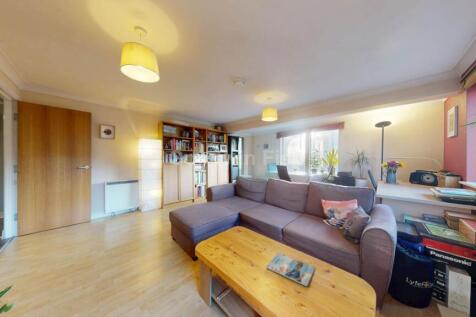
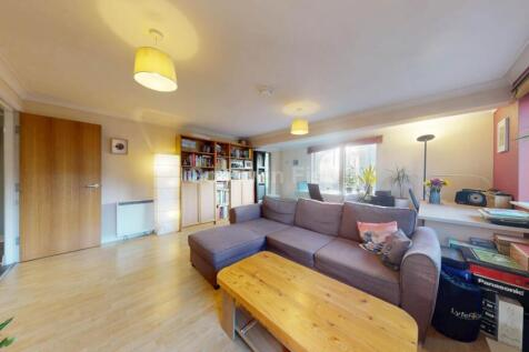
- magazine (290, 267)
